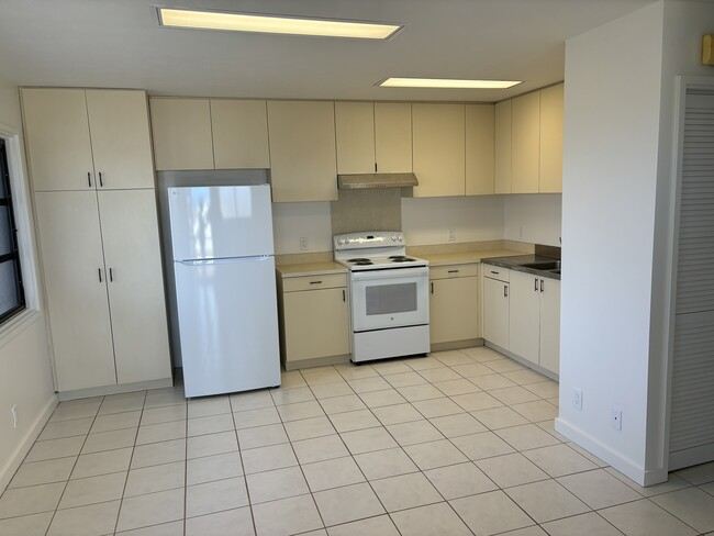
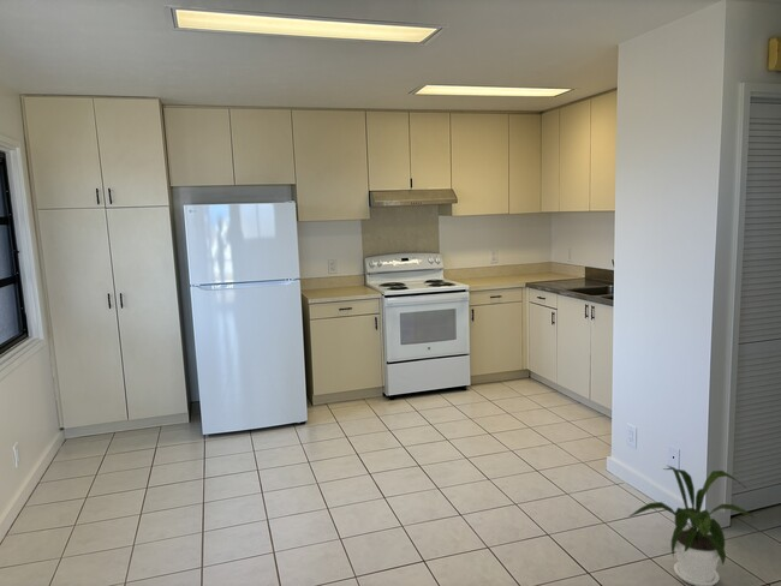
+ house plant (696, 521)
